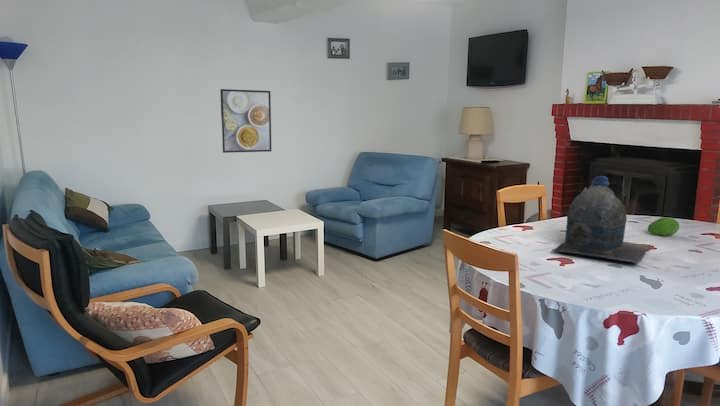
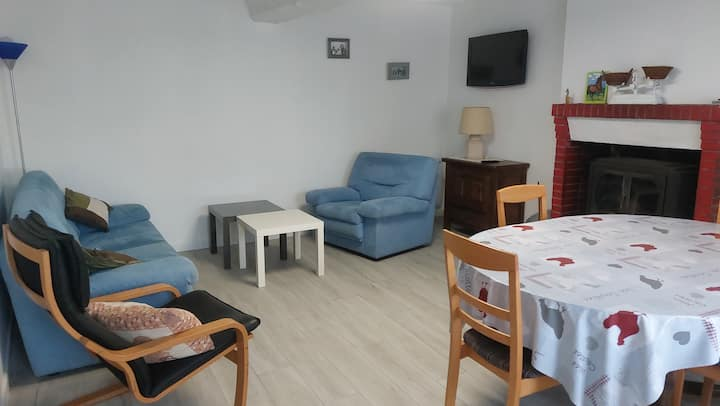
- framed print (246, 121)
- fruit (663, 226)
- water jug (604, 213)
